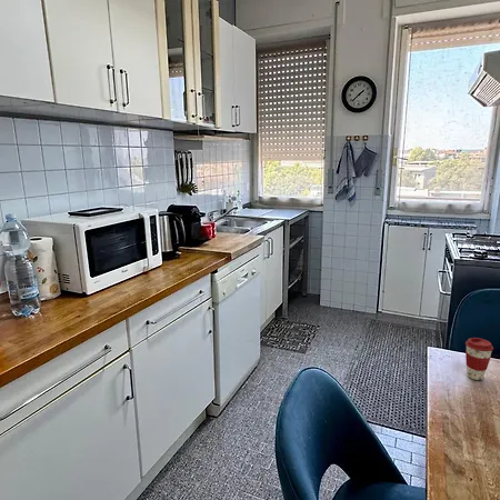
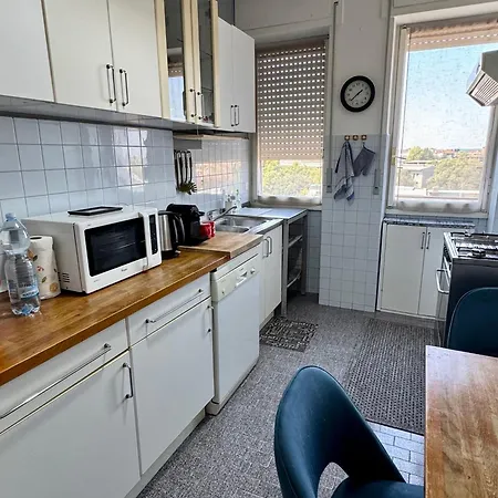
- coffee cup (477, 359)
